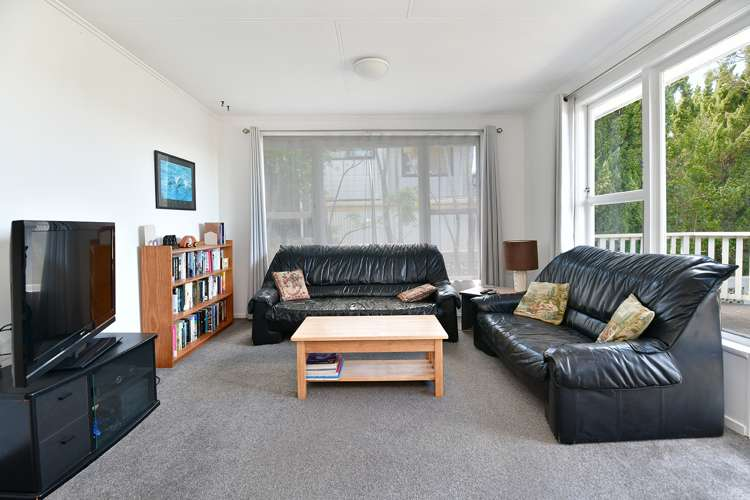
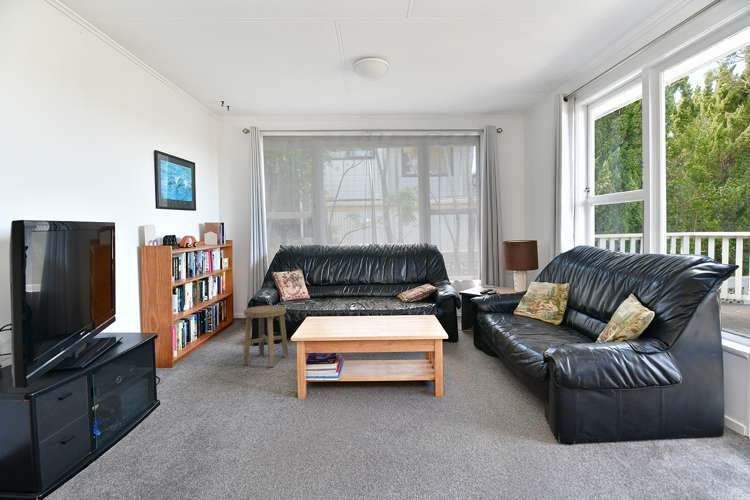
+ stool (264, 335)
